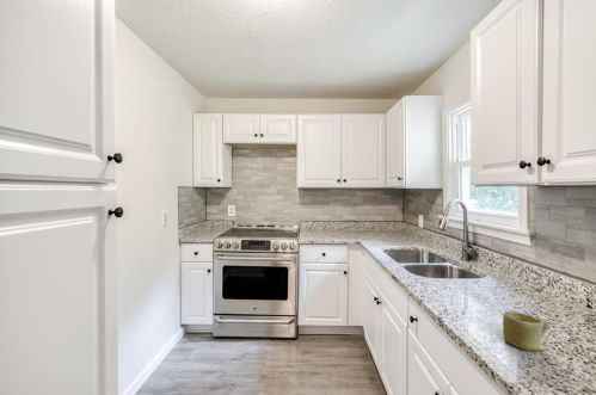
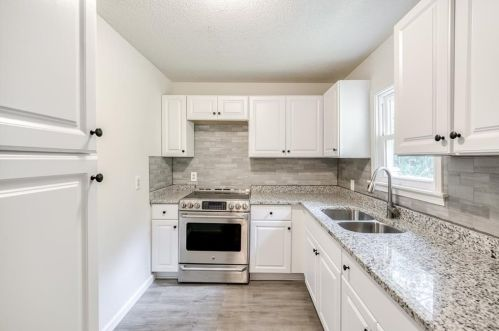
- mug (527, 329)
